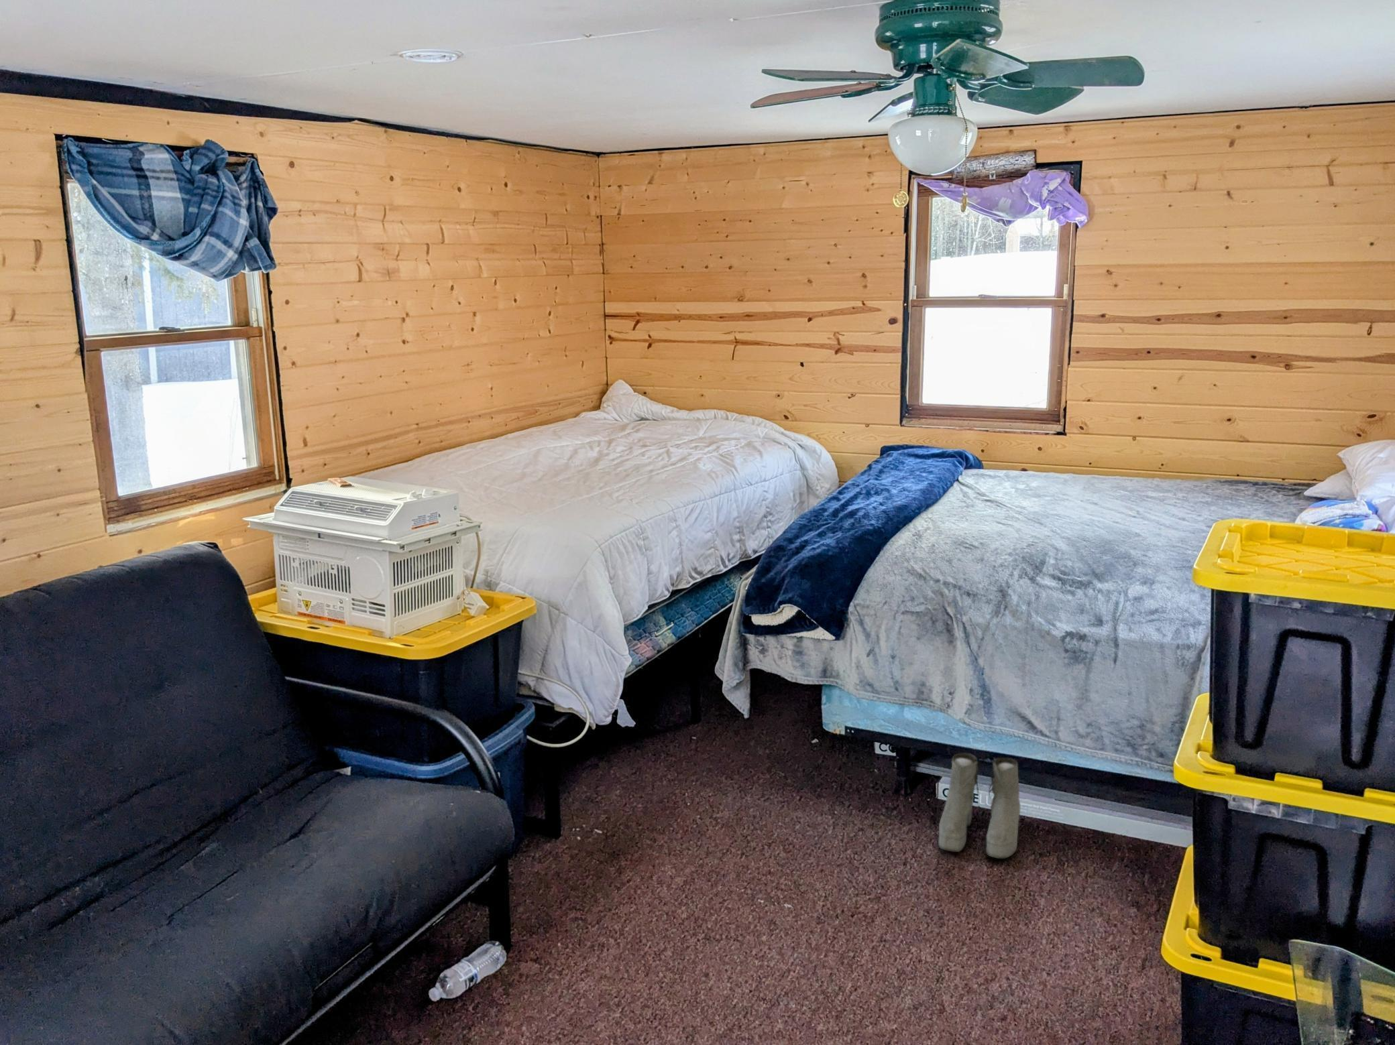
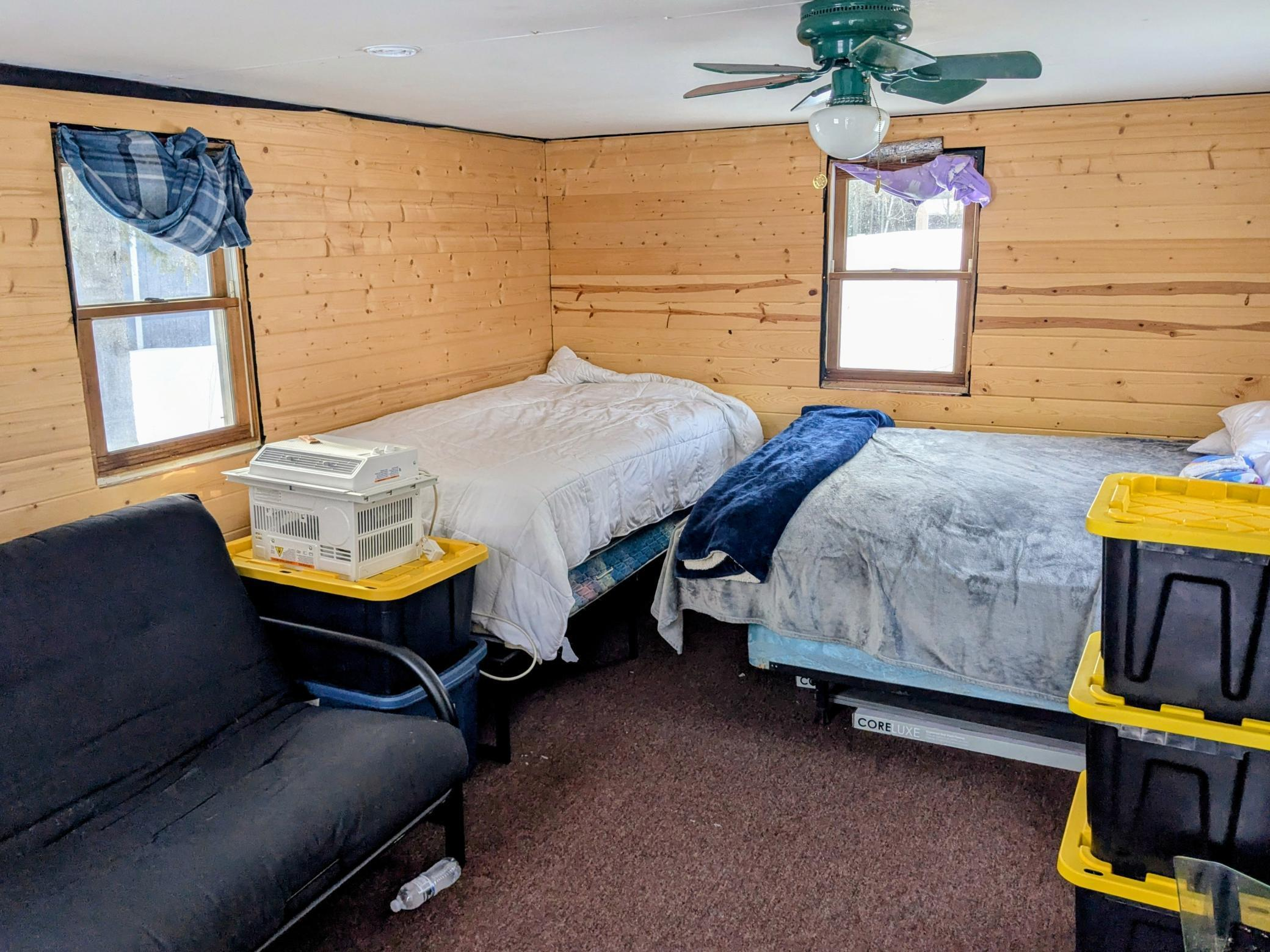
- boots (979, 795)
